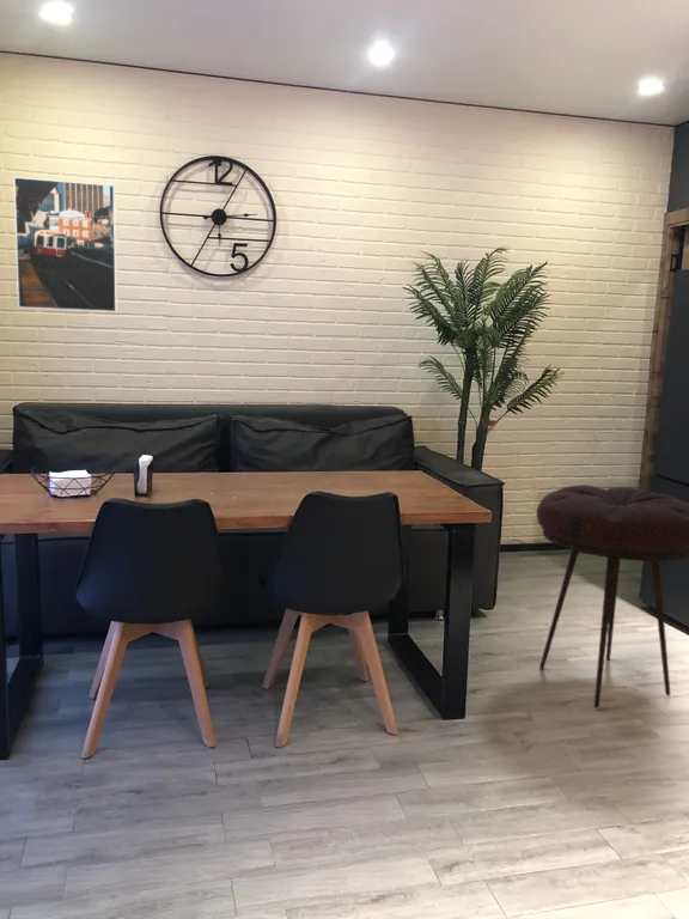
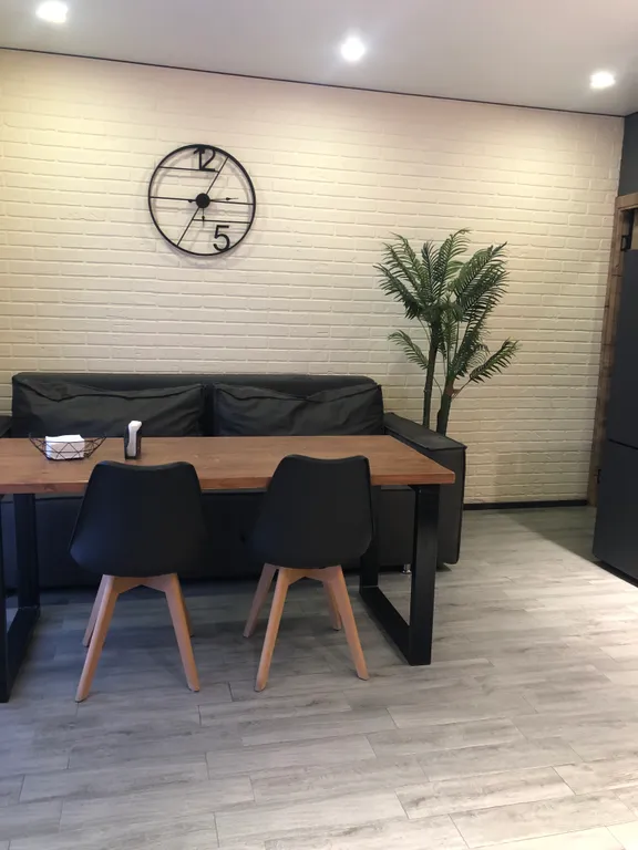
- stool (610, 589)
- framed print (66, 247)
